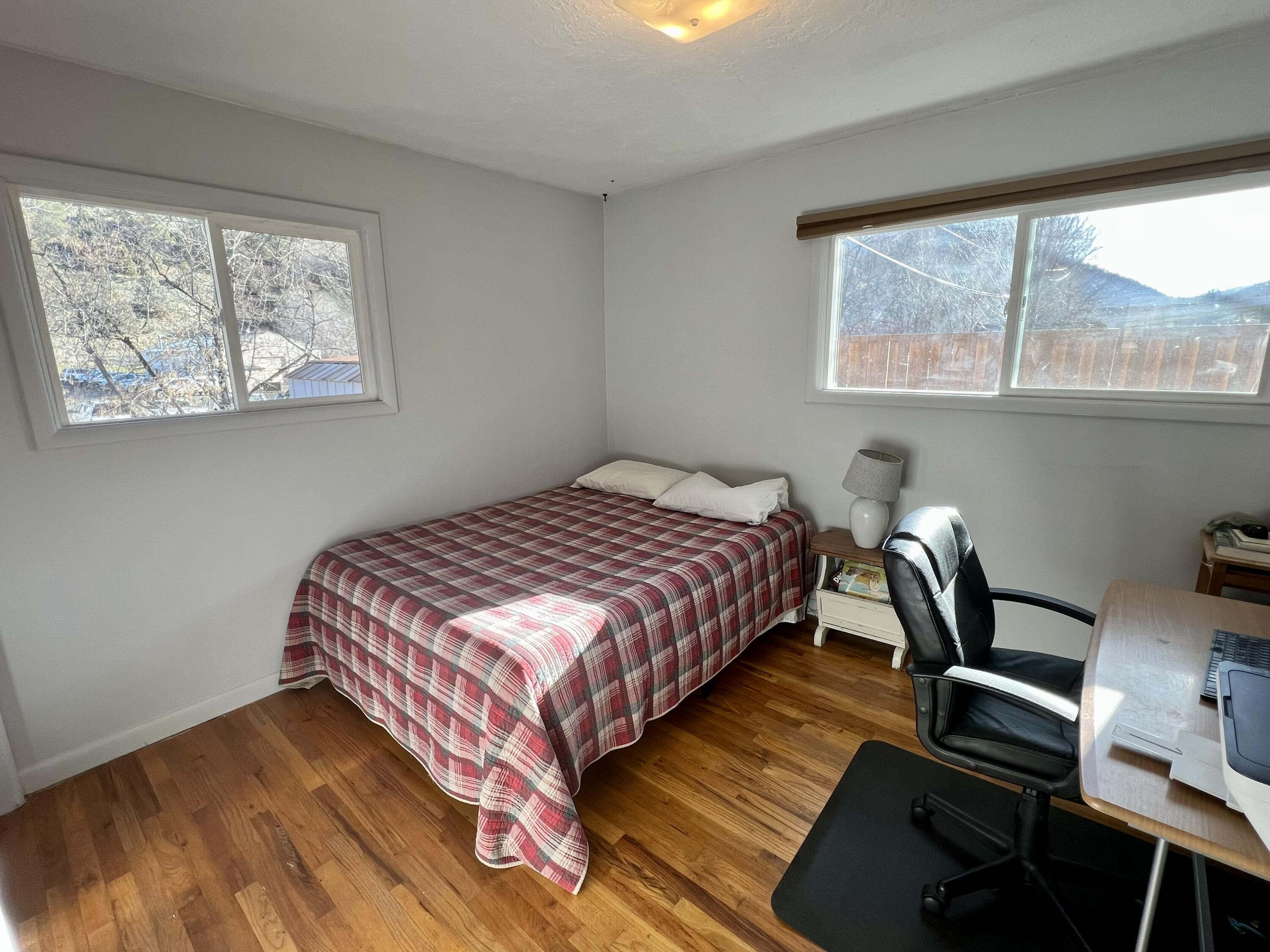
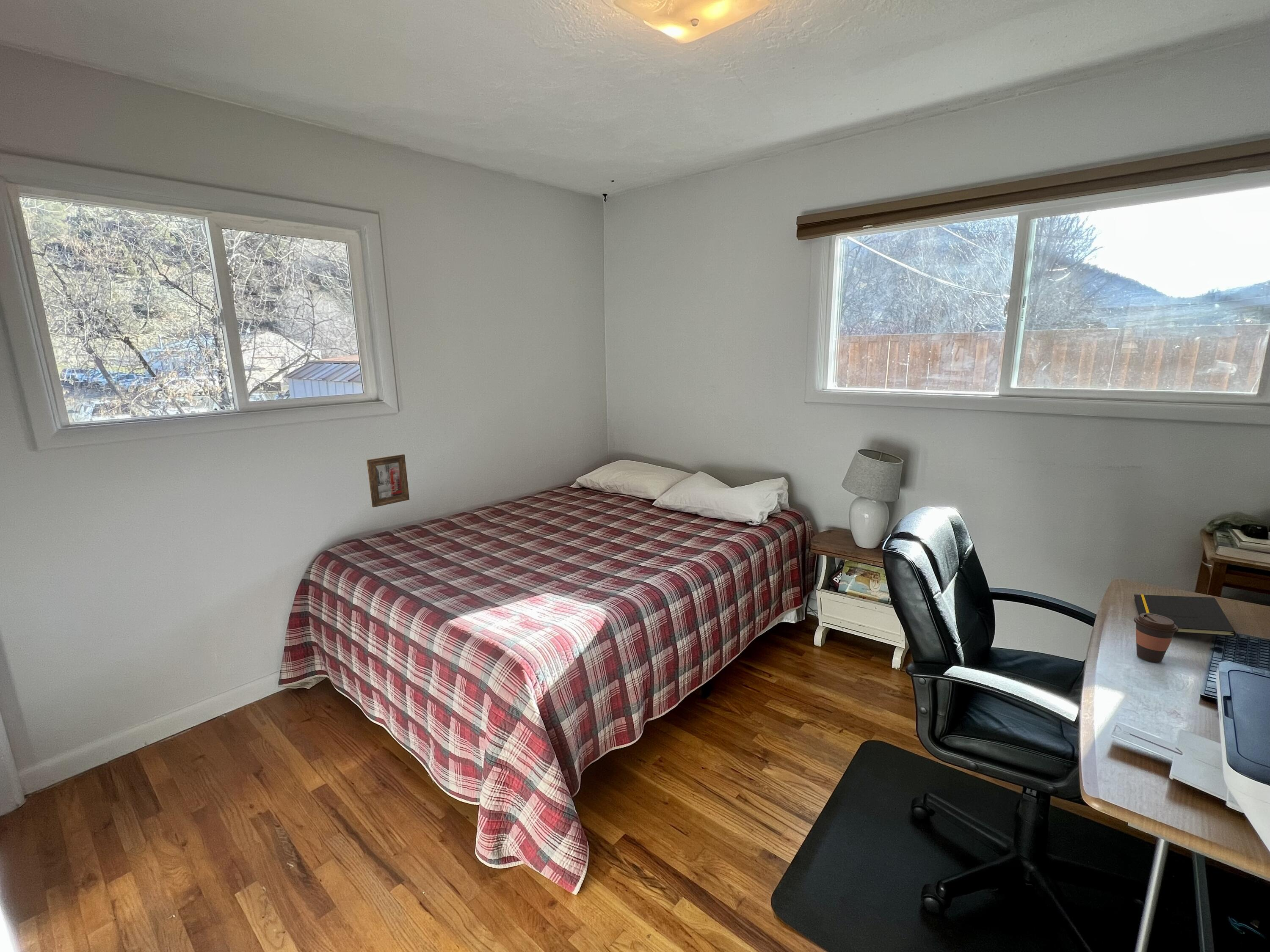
+ picture frame (389, 480)
+ coffee cup (1153, 638)
+ notepad (1180, 614)
